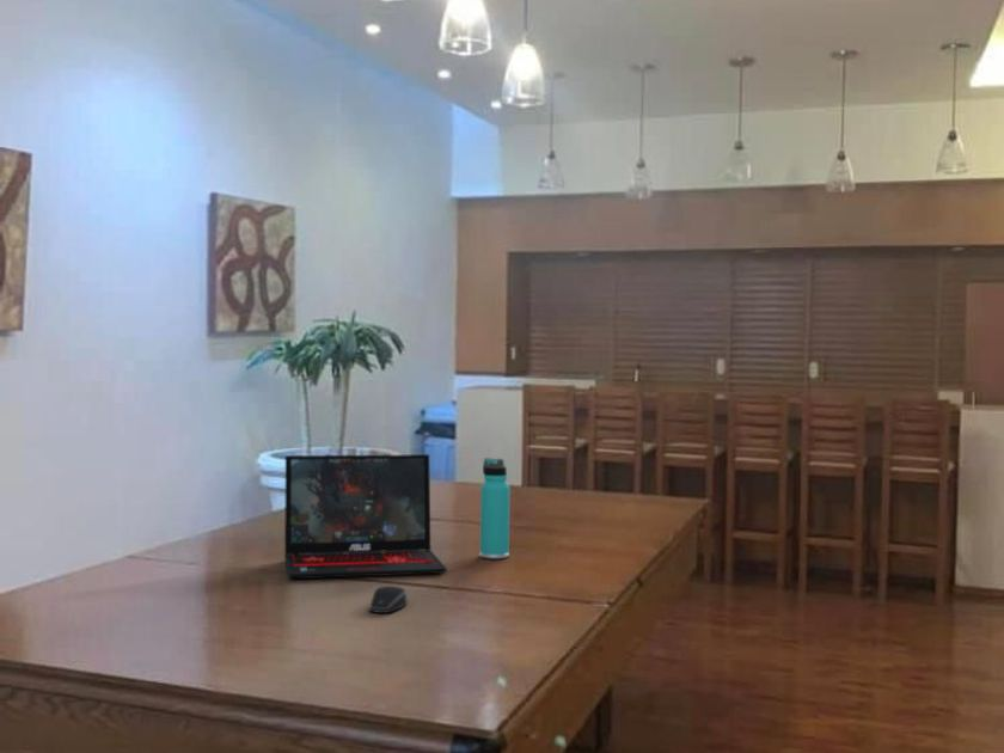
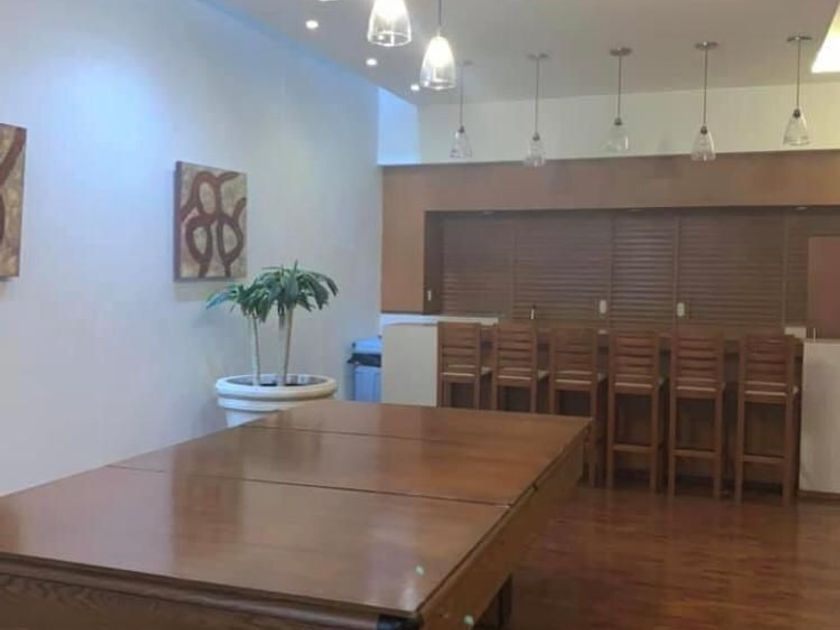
- computer mouse (387, 596)
- thermos bottle (495, 507)
- laptop (363, 513)
